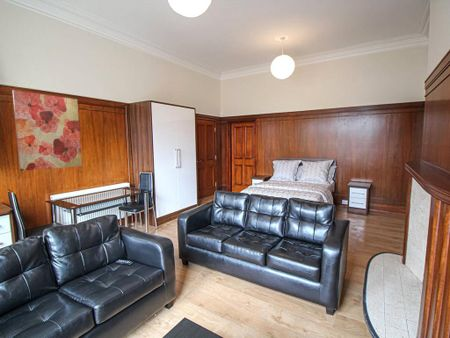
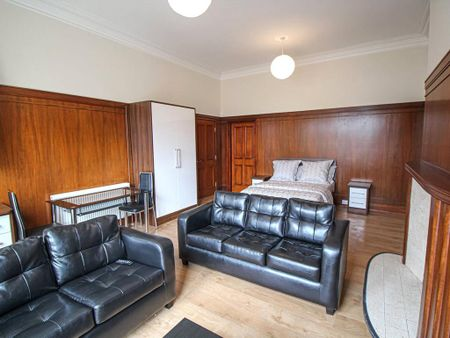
- wall art (50, 132)
